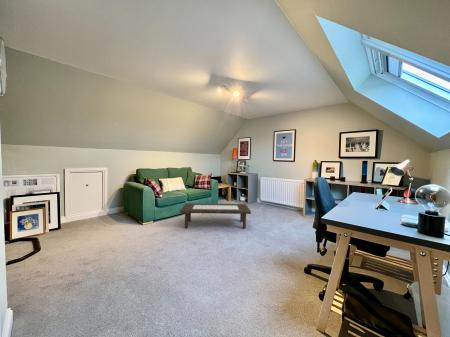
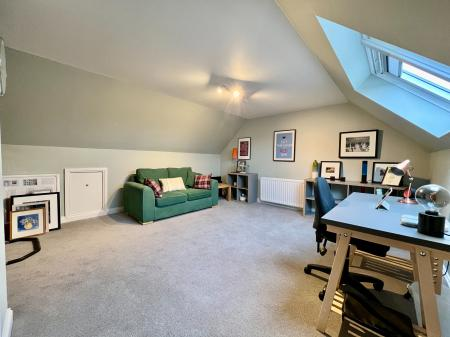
- coffee table (215, 213)
